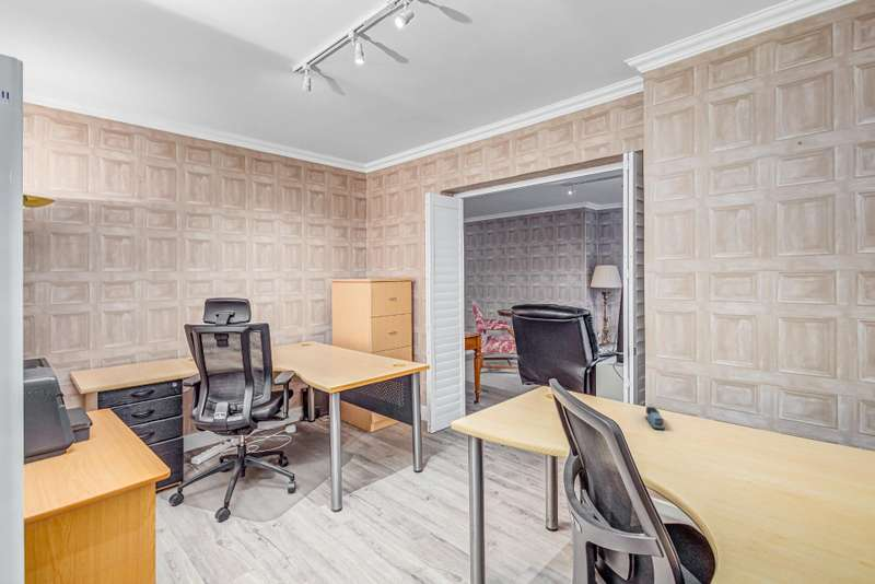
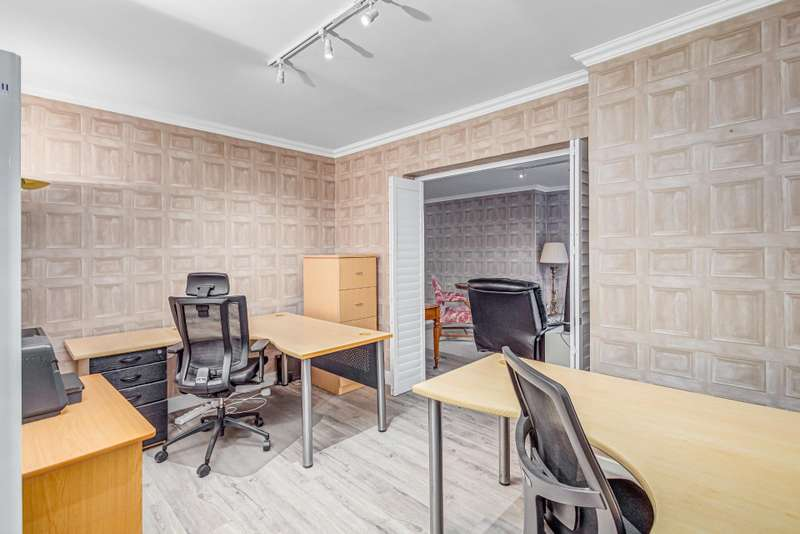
- stapler (654, 417)
